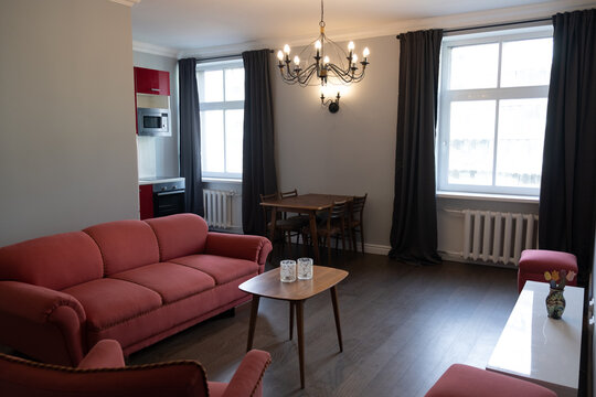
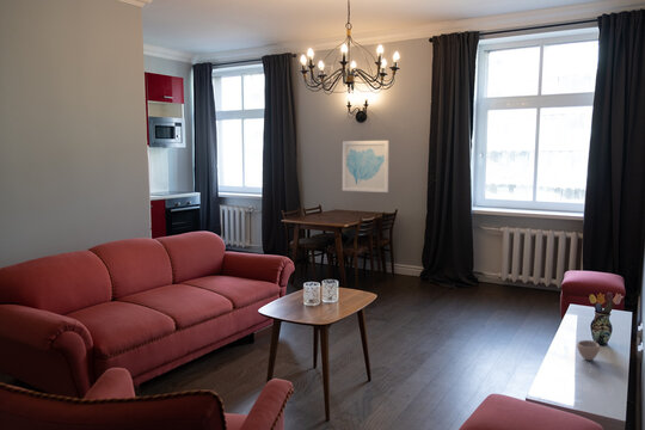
+ wall art (364, 166)
+ cup (588, 350)
